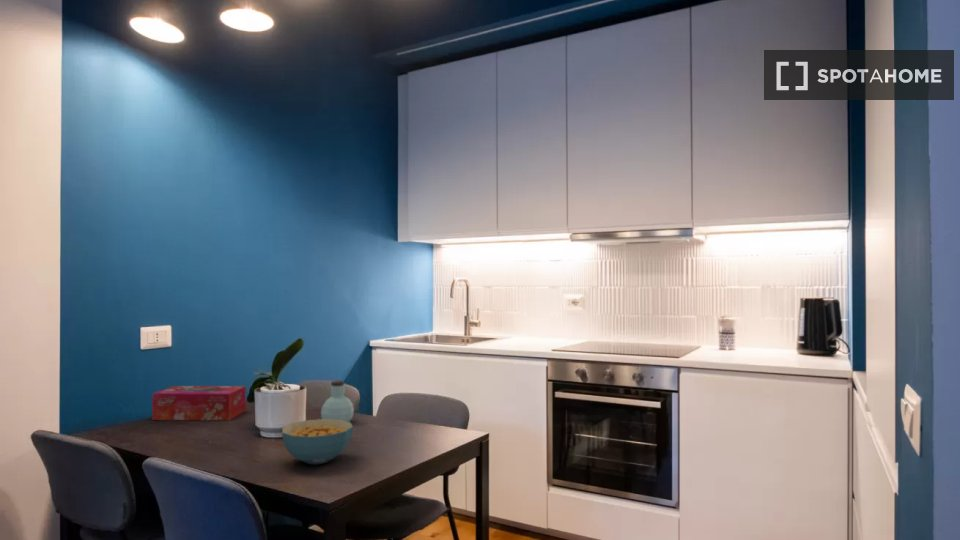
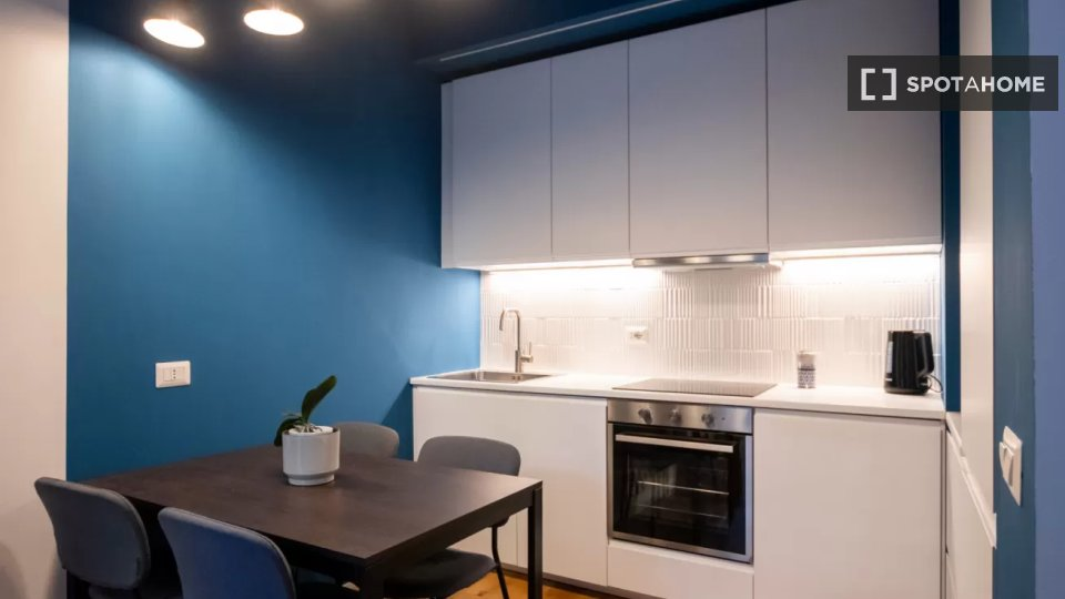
- tissue box (200, 402)
- cereal bowl (317, 444)
- jar (337, 402)
